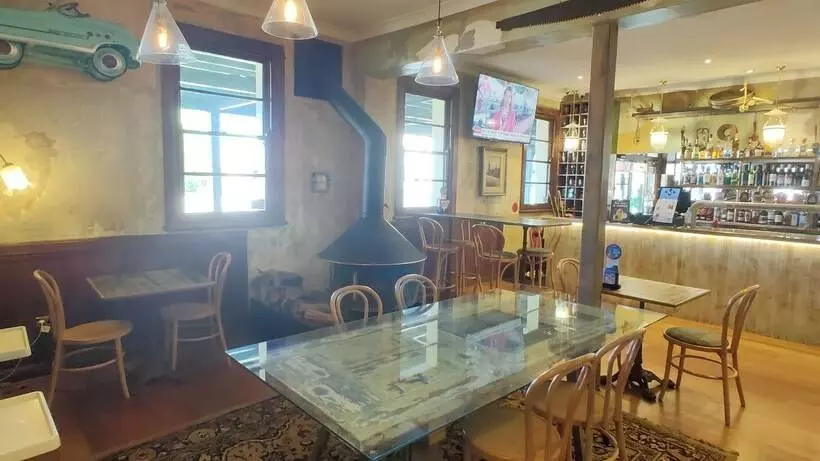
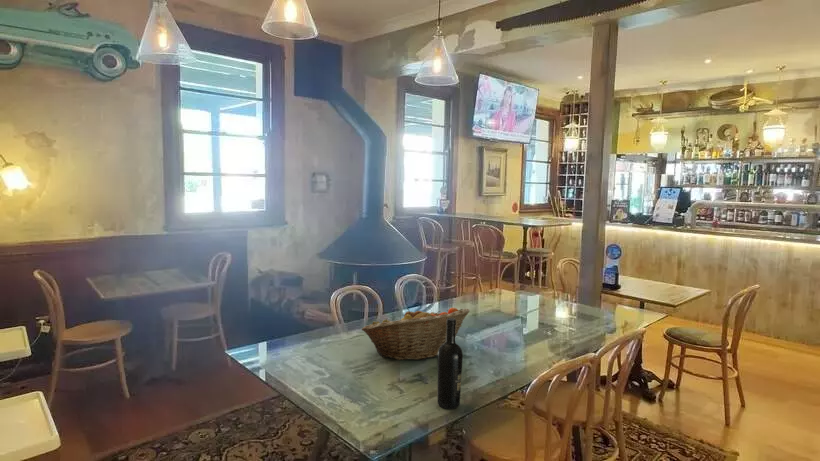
+ fruit basket (417, 328)
+ wine bottle (449, 362)
